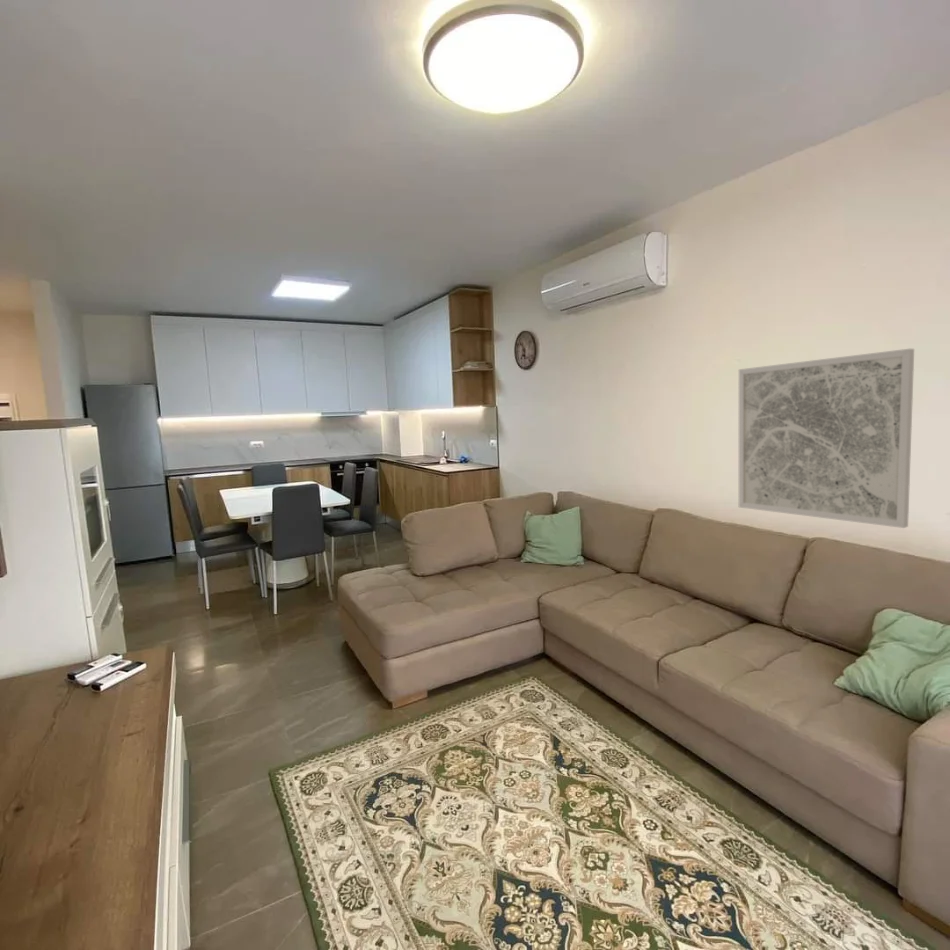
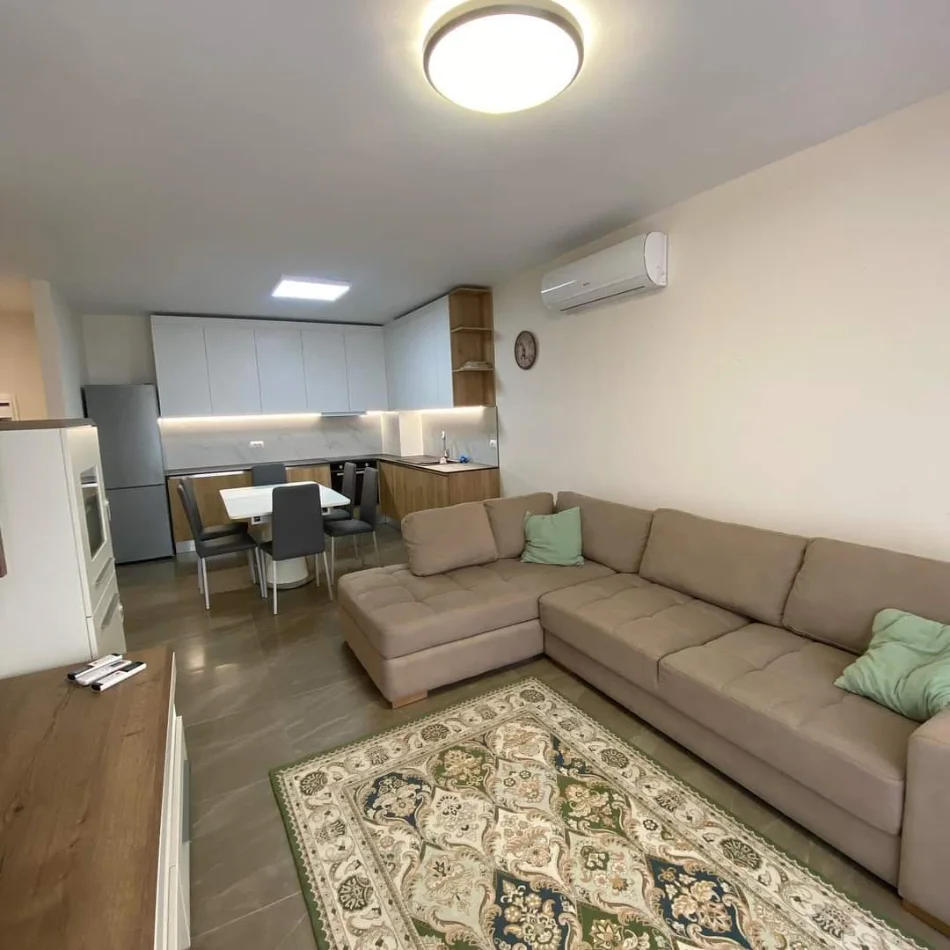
- wall art (813, 439)
